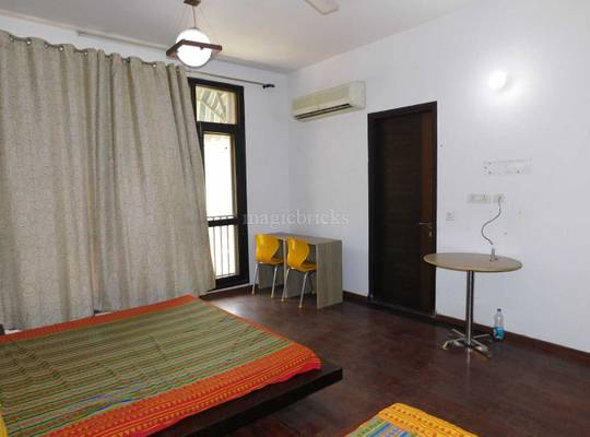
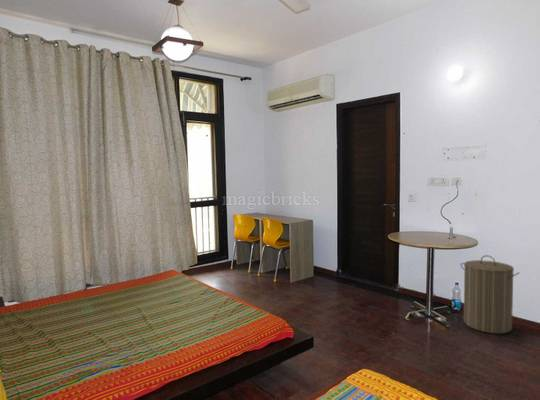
+ laundry hamper (487, 290)
